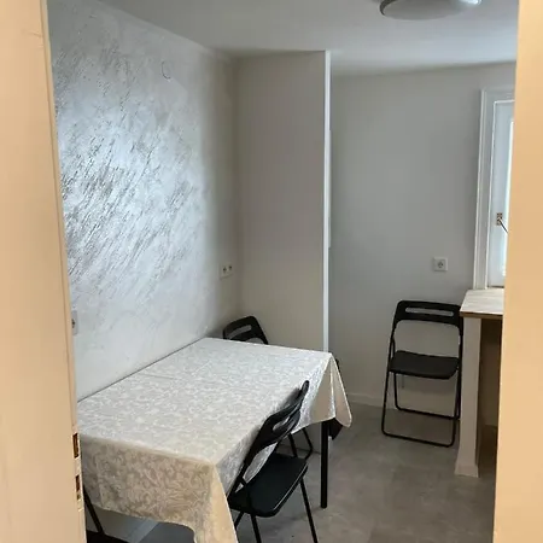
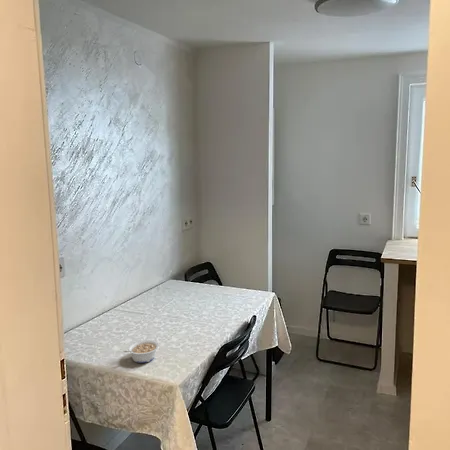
+ legume (143, 351)
